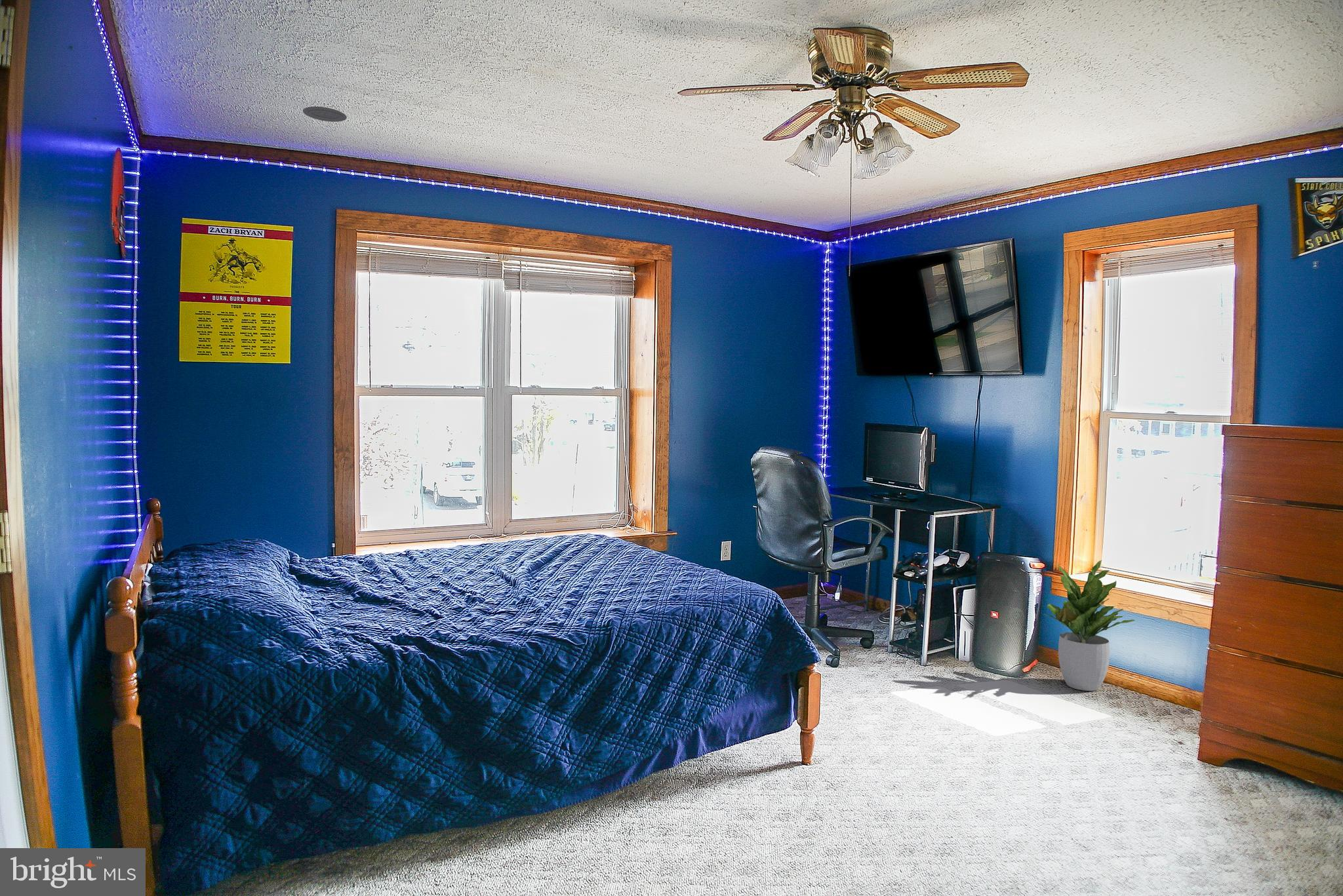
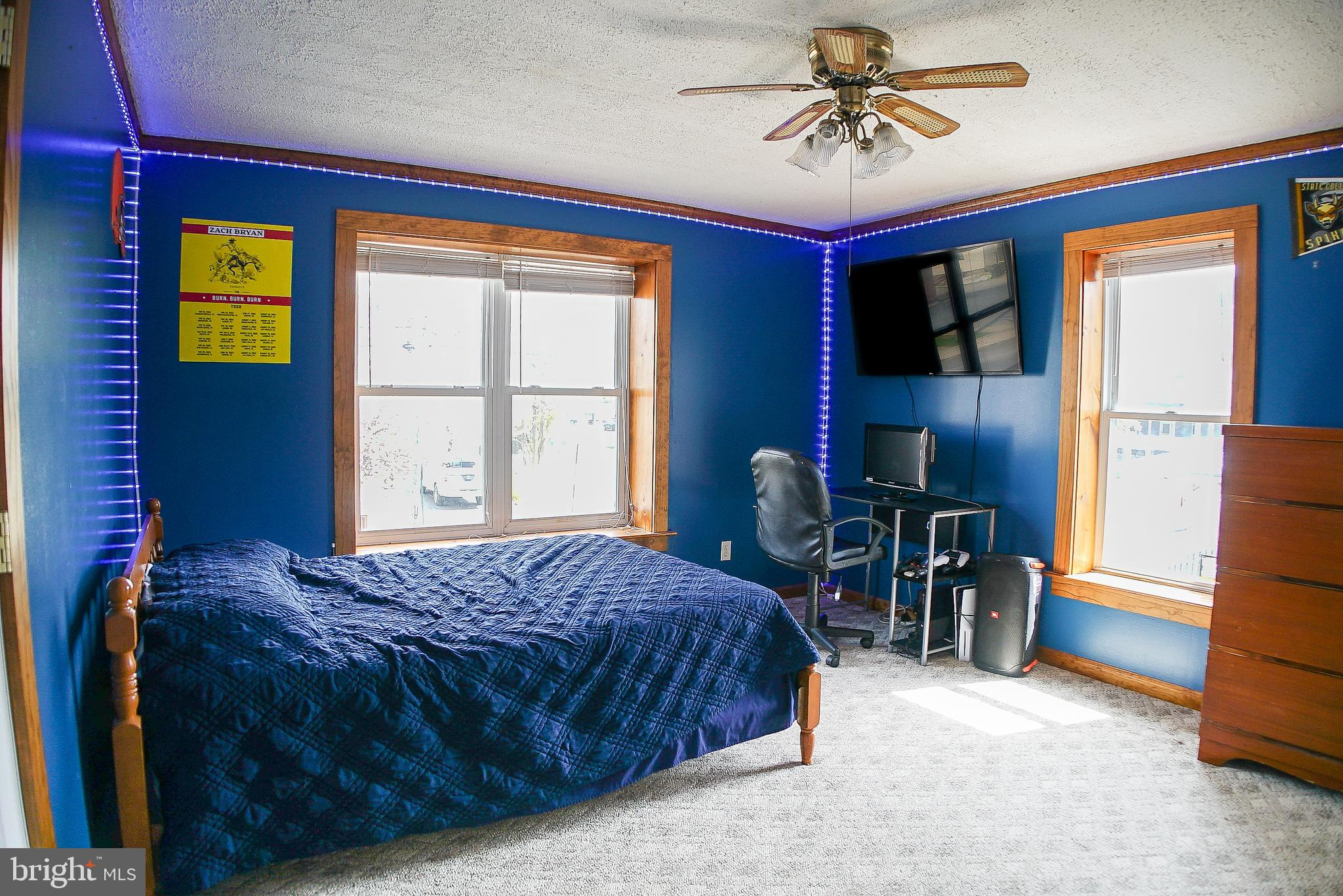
- potted plant (1081, 623)
- recessed light (325, 111)
